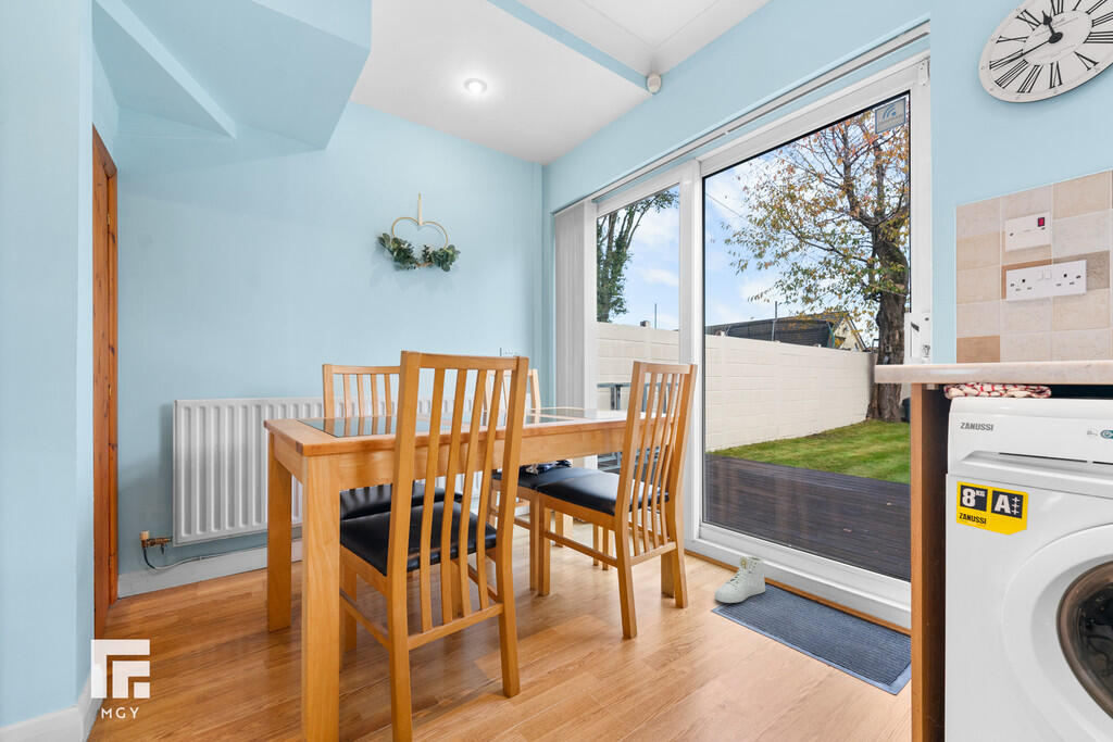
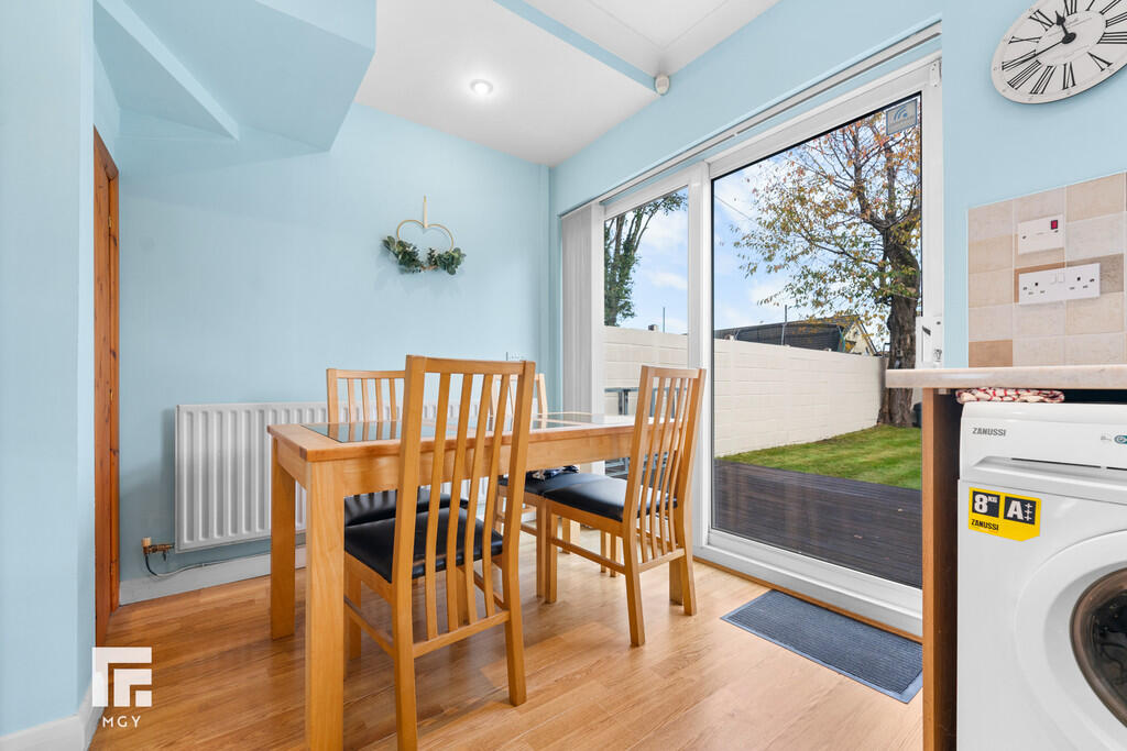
- sneaker (739, 576)
